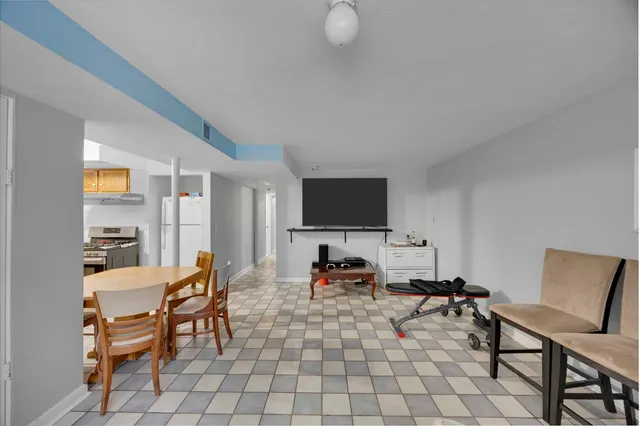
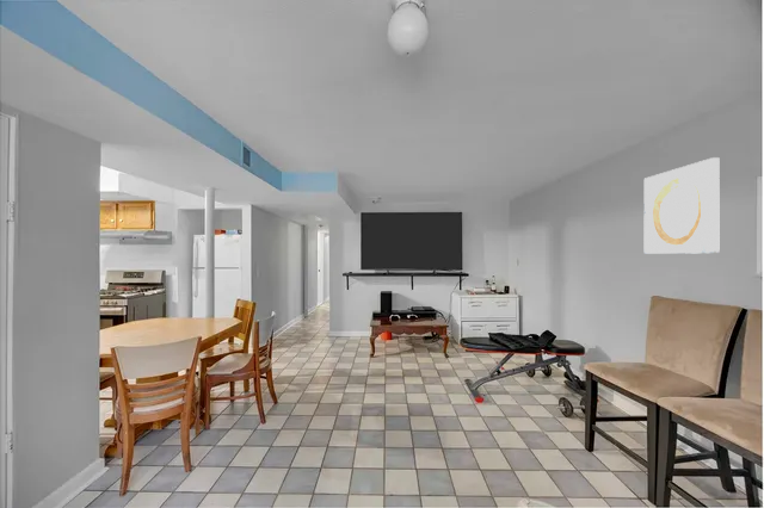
+ wall art (677, 211)
